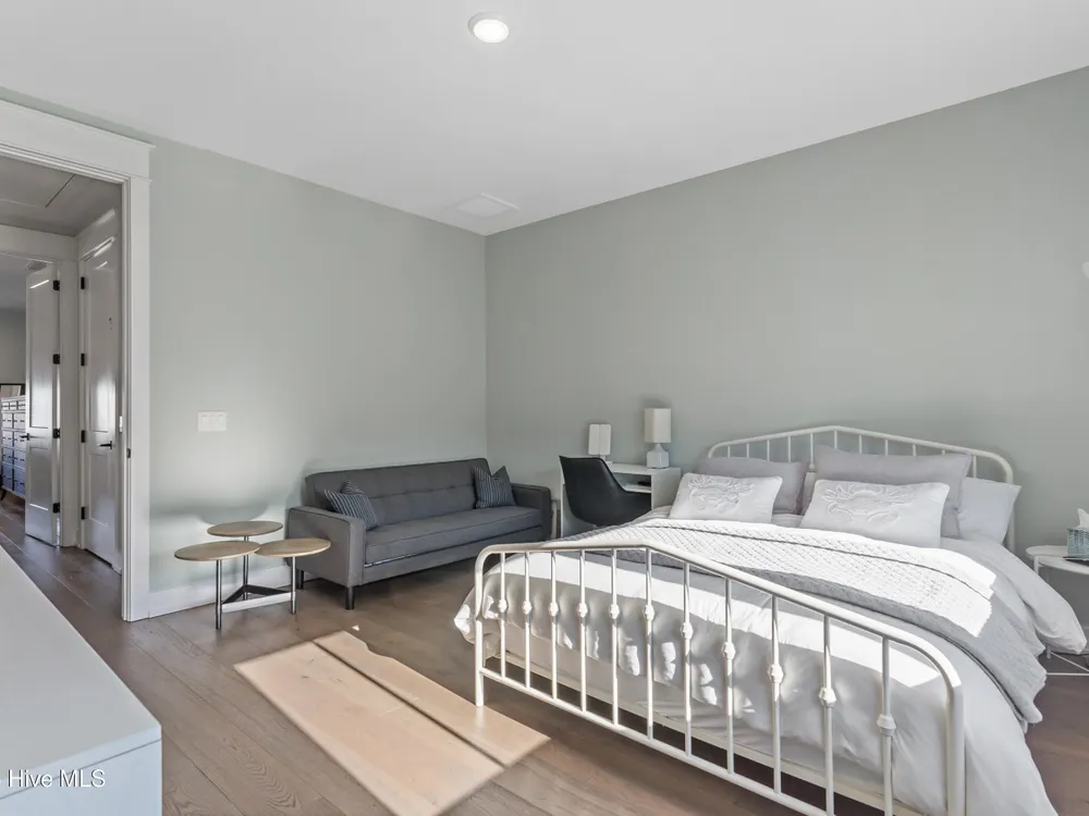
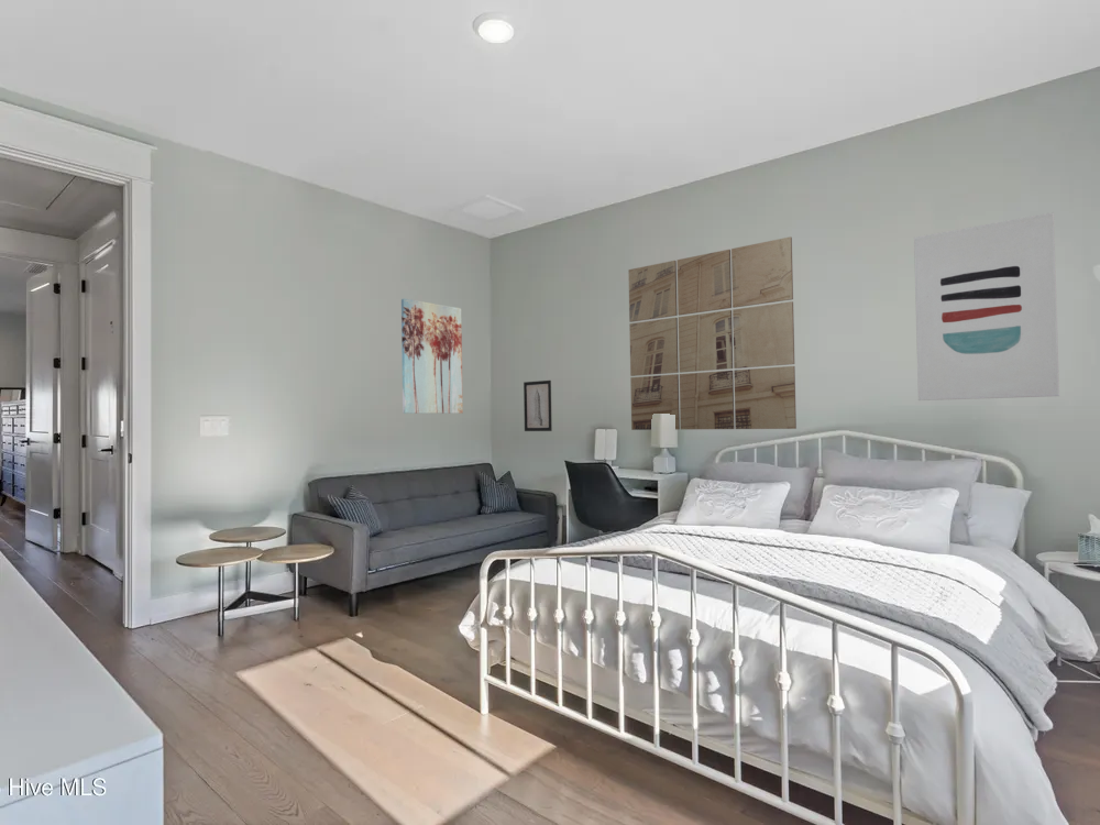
+ wall art (432, 358)
+ wall art (982, 311)
+ wall art (537, 406)
+ wall art (704, 341)
